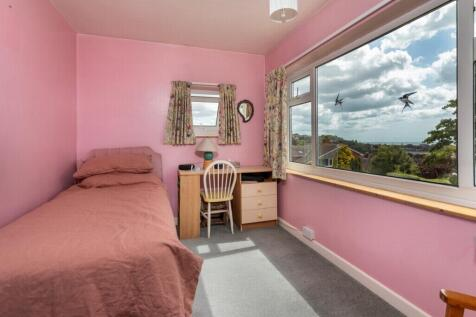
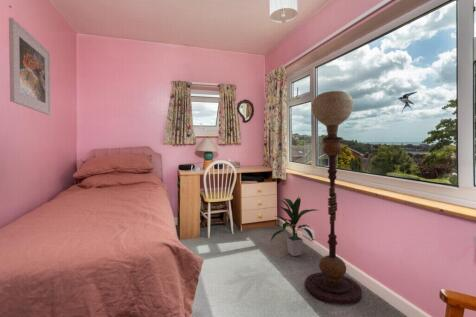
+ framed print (32, 73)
+ floor lamp (332, 191)
+ indoor plant (292, 224)
